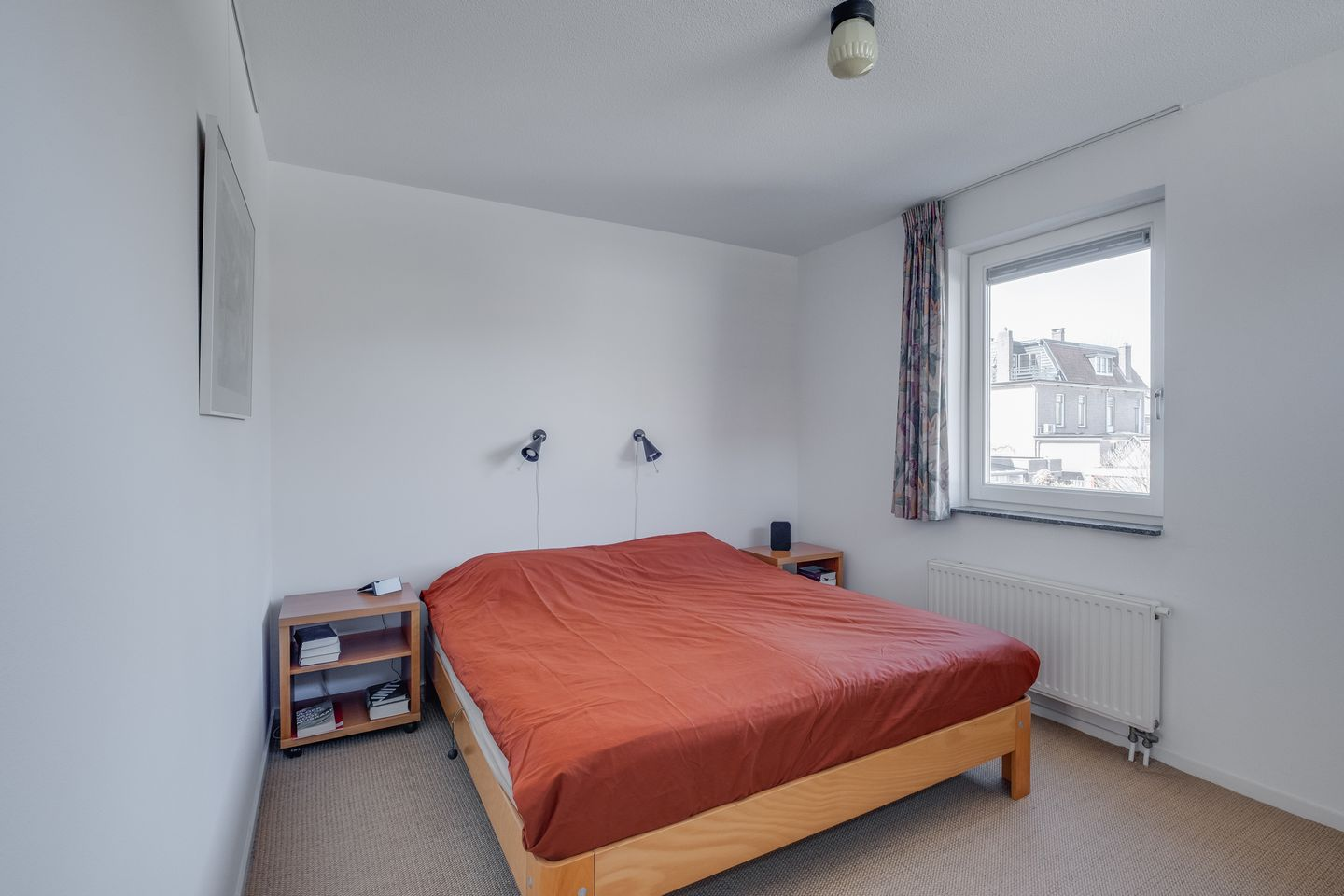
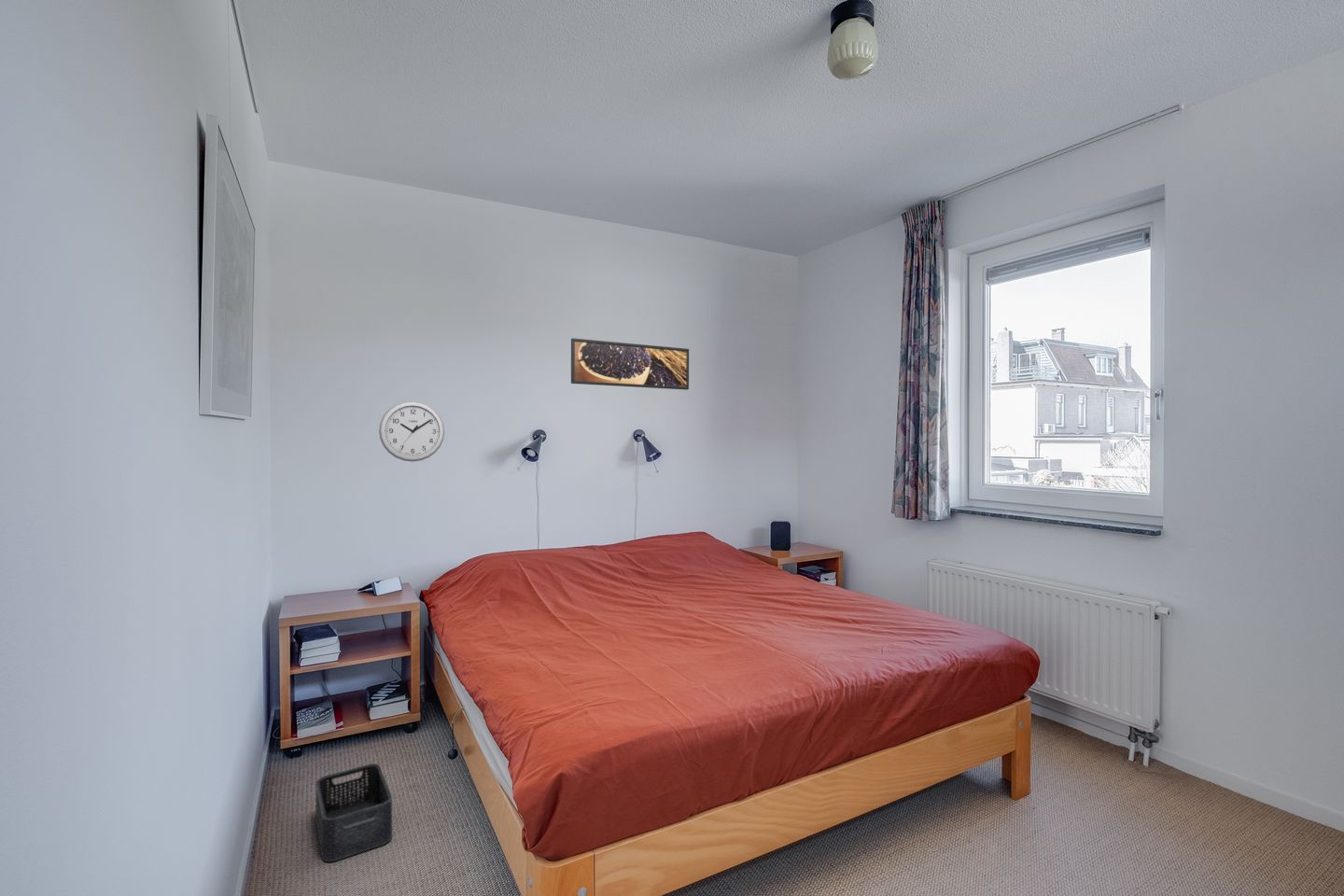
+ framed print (633, 365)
+ wall clock (413, 430)
+ storage bin (353, 809)
